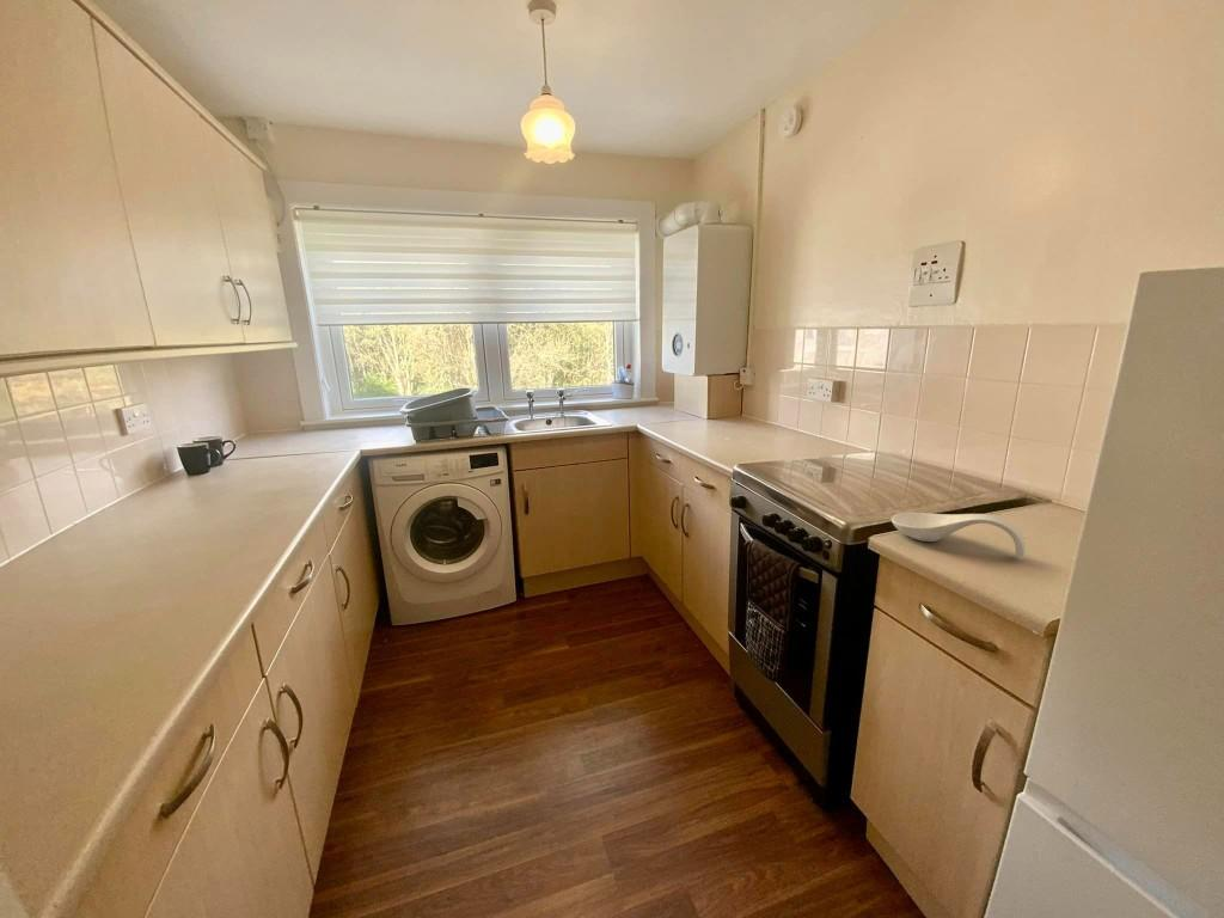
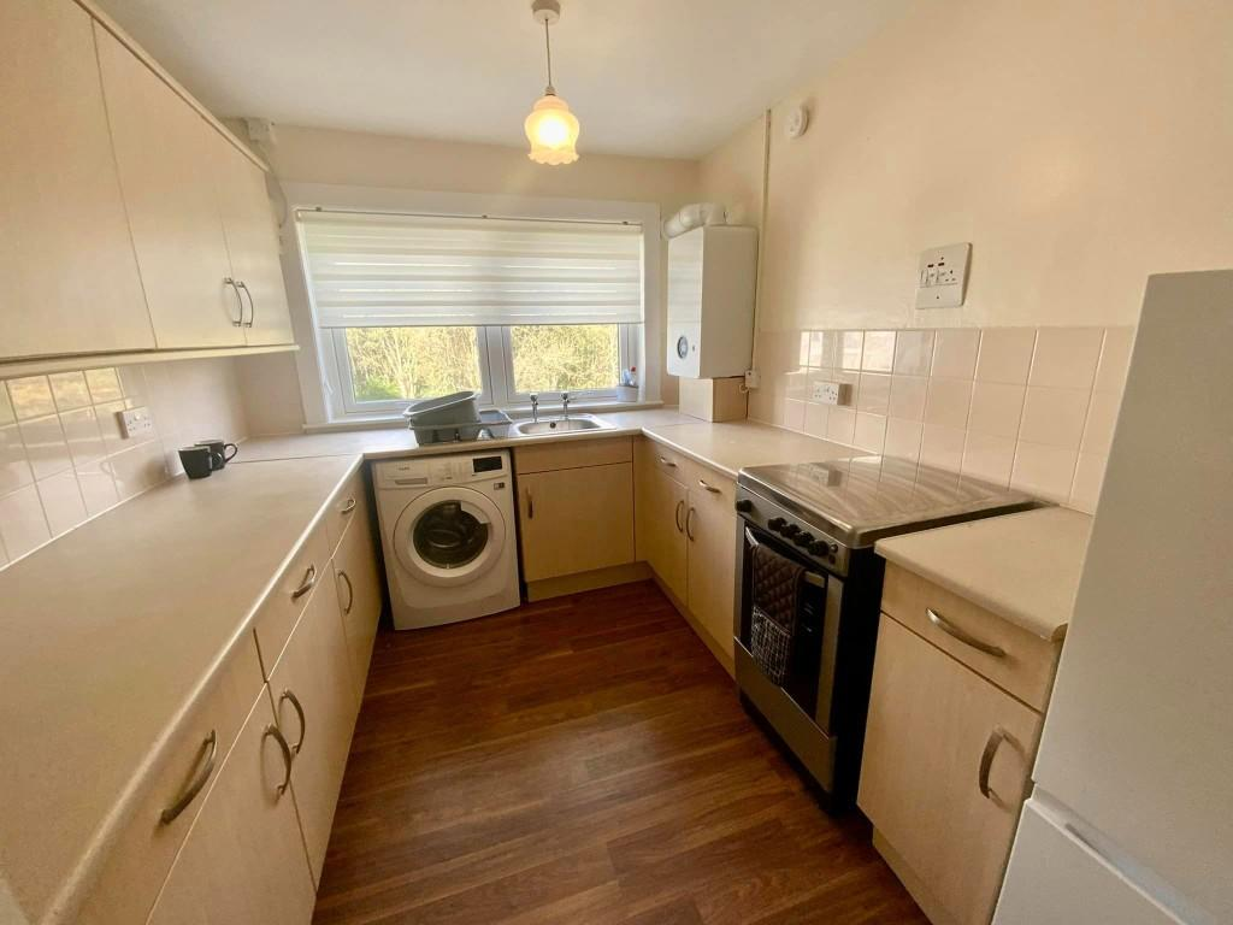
- spoon rest (954, 527)
